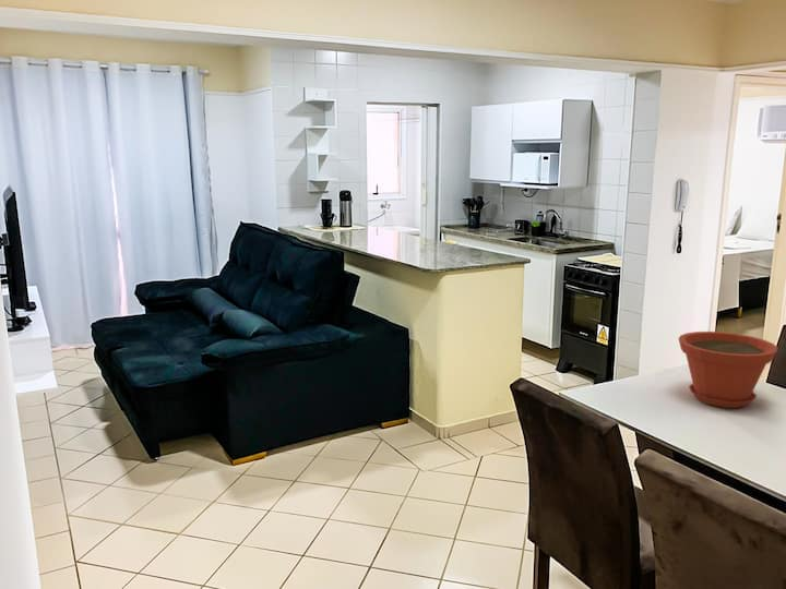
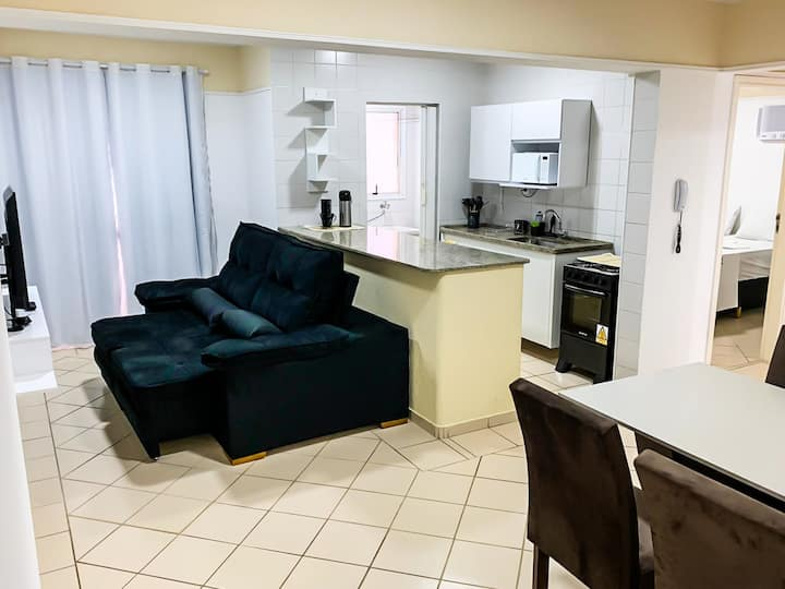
- plant pot (724, 371)
